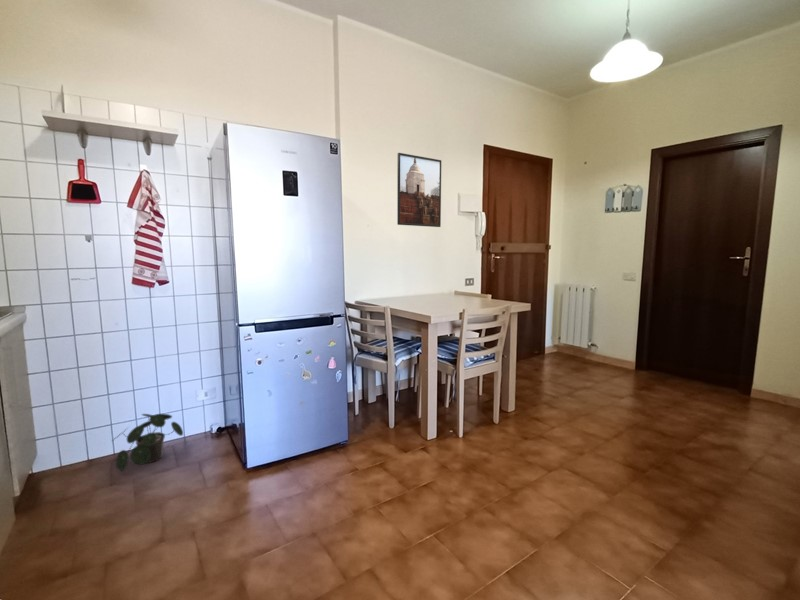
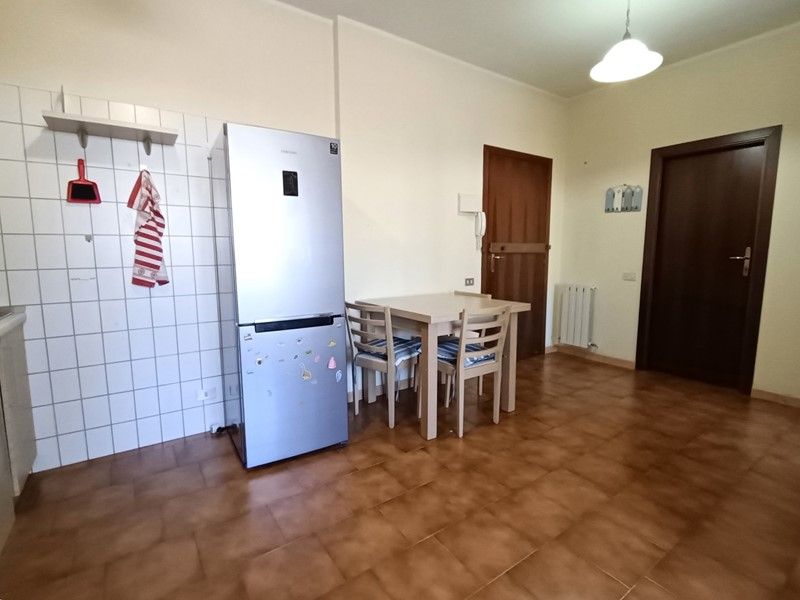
- potted plant (147, 437)
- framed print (419, 191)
